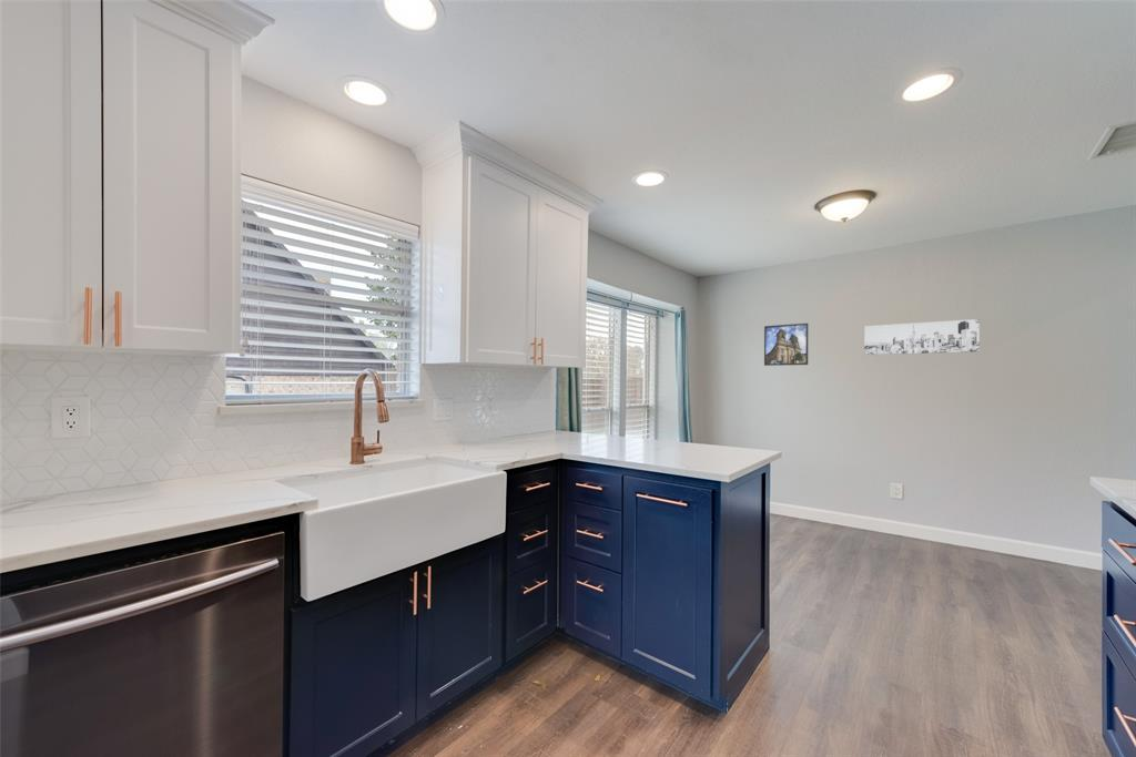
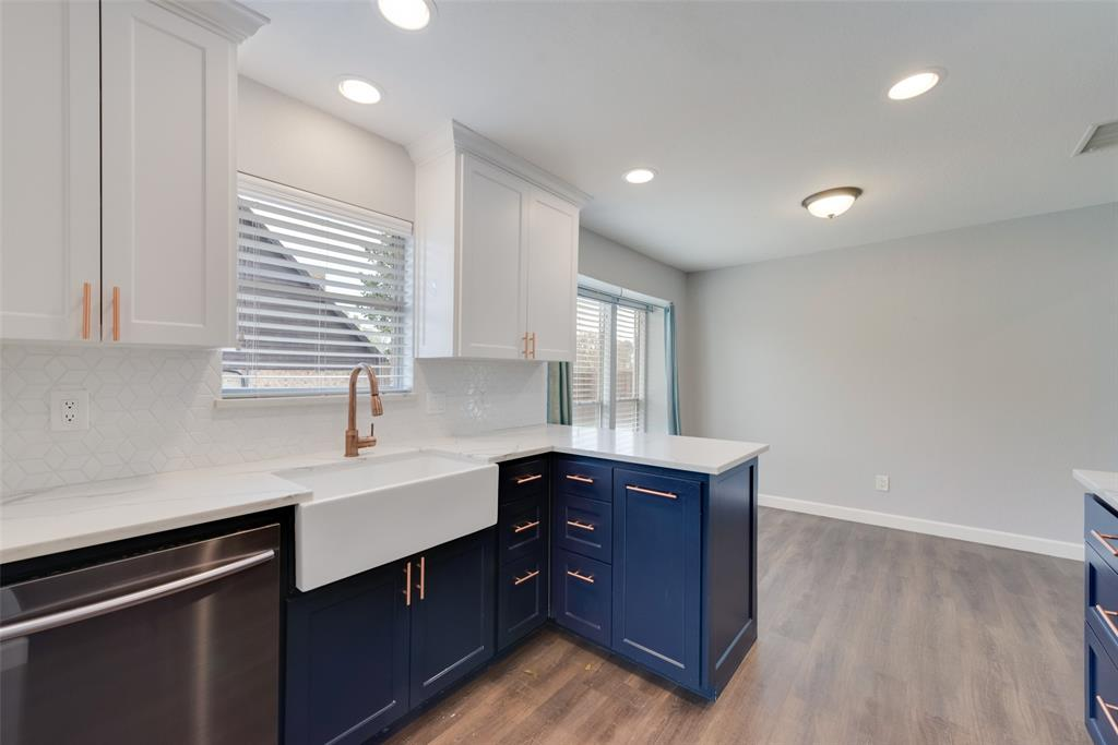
- wall art (917, 338)
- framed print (785, 345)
